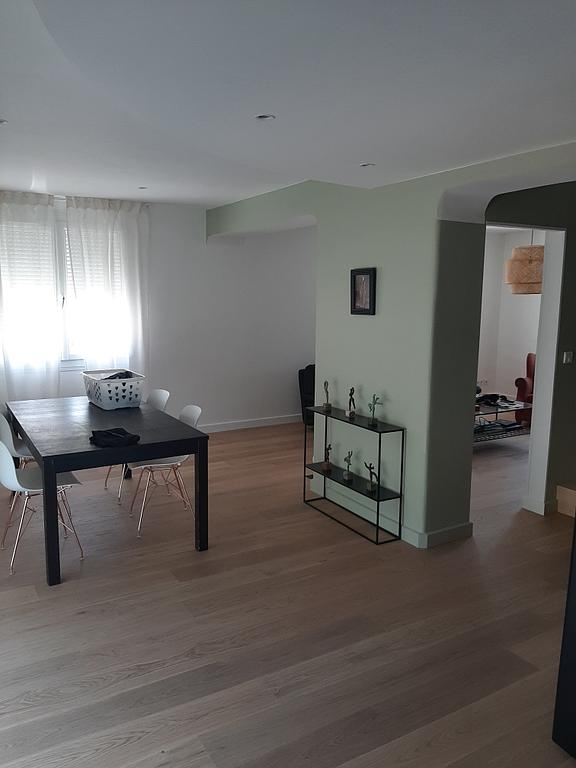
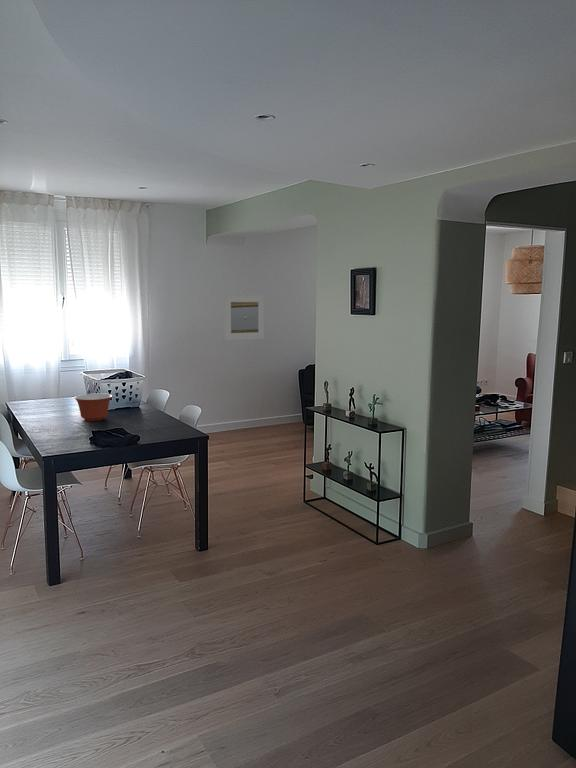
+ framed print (244, 317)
+ mixing bowl (94, 407)
